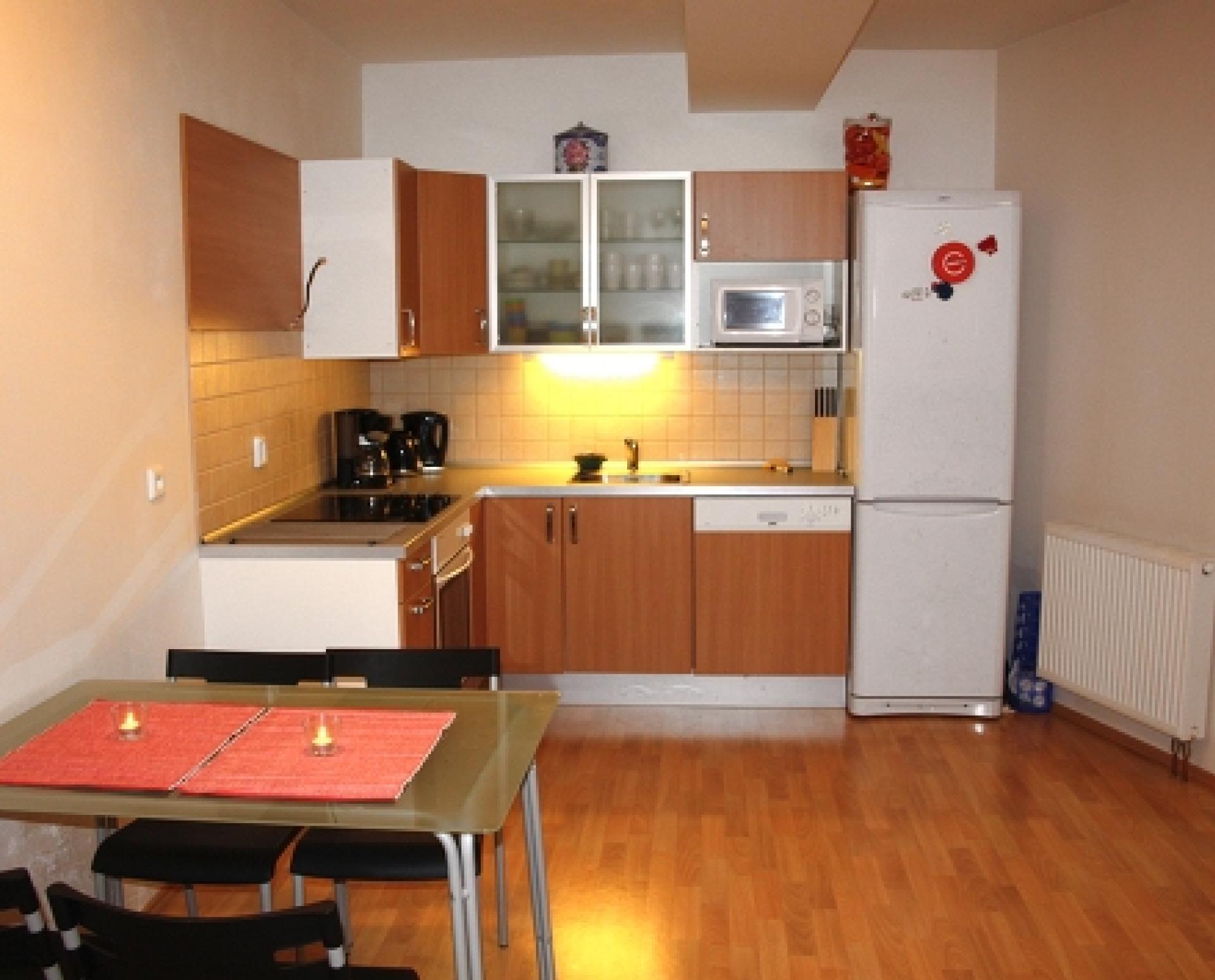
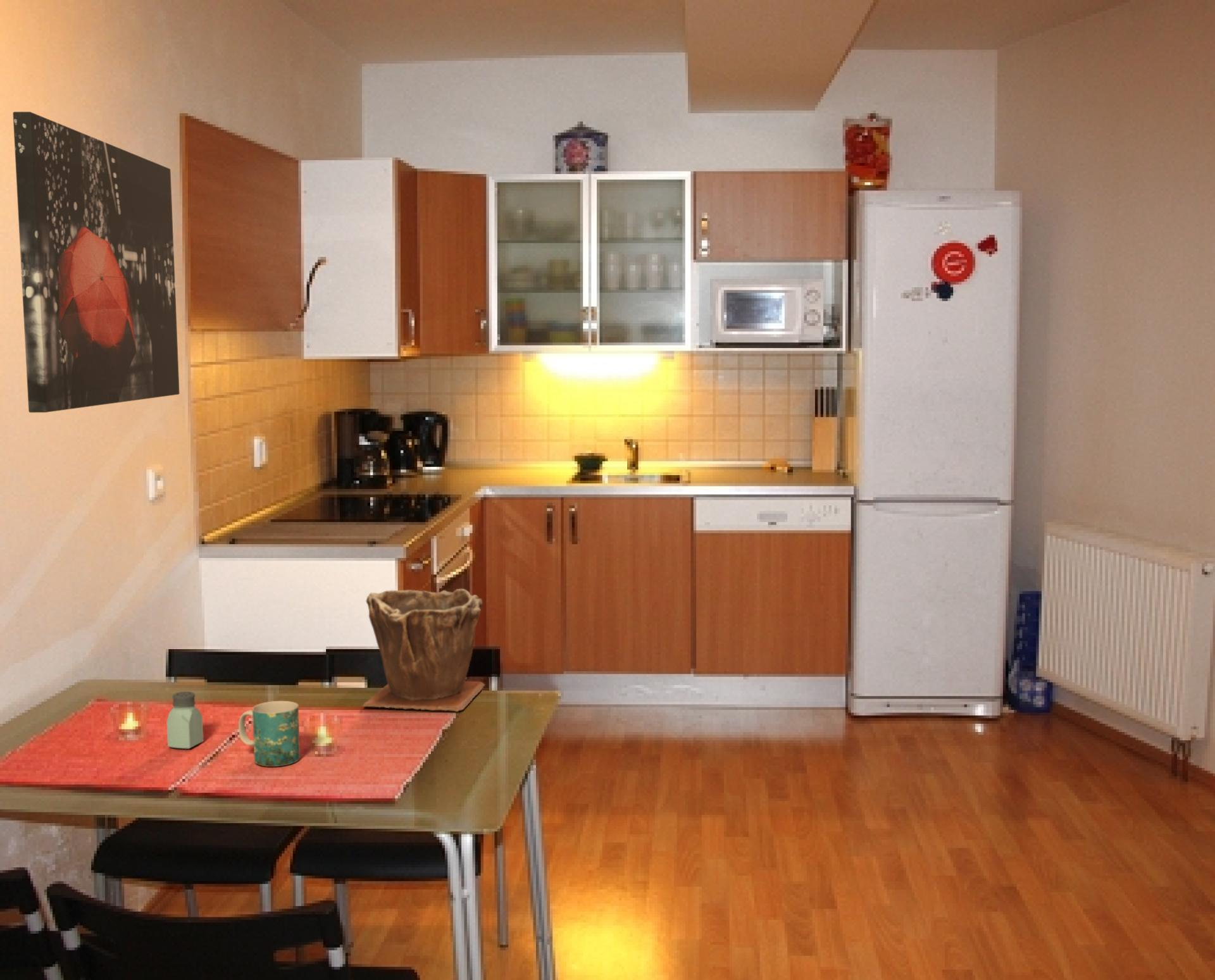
+ mug (268, 732)
+ saltshaker (184, 719)
+ wall art (109, 275)
+ plant pot (424, 645)
